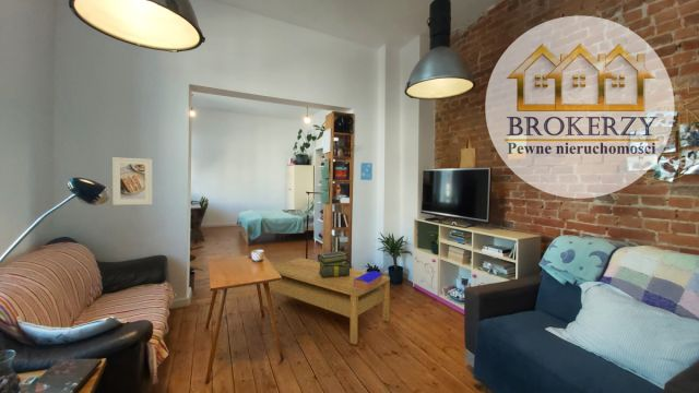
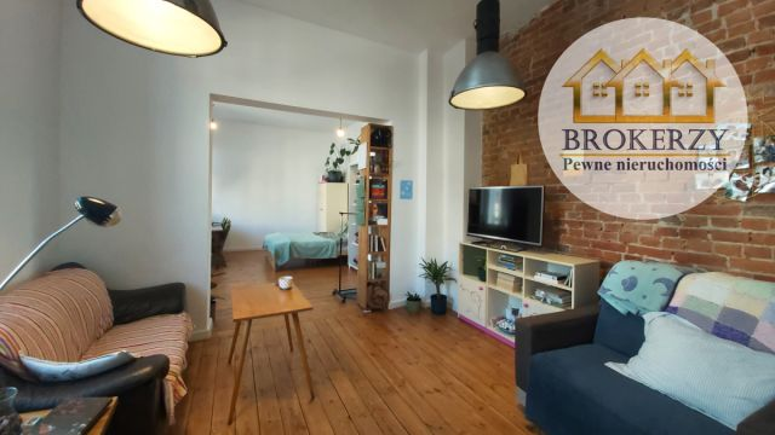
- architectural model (368, 278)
- stack of books (333, 263)
- coffee table (322, 293)
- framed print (132, 181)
